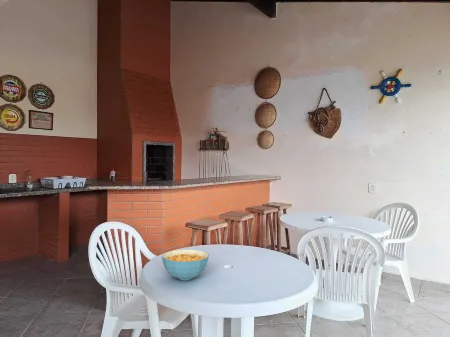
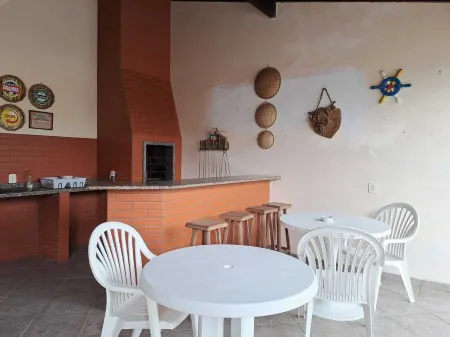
- cereal bowl (185, 266)
